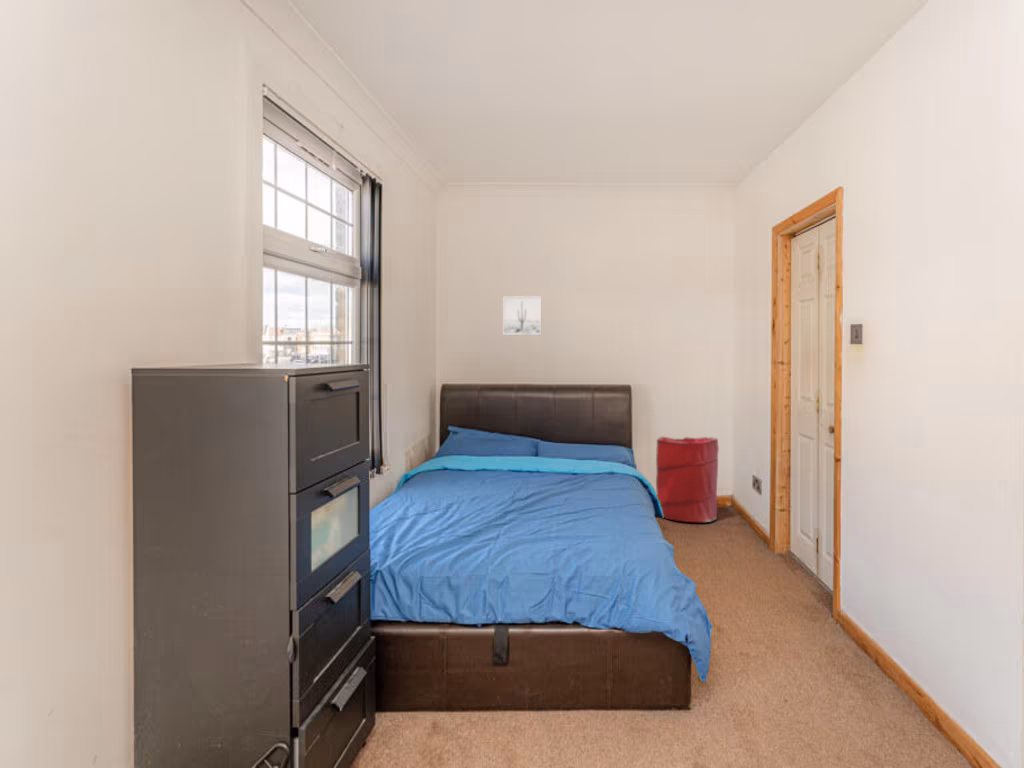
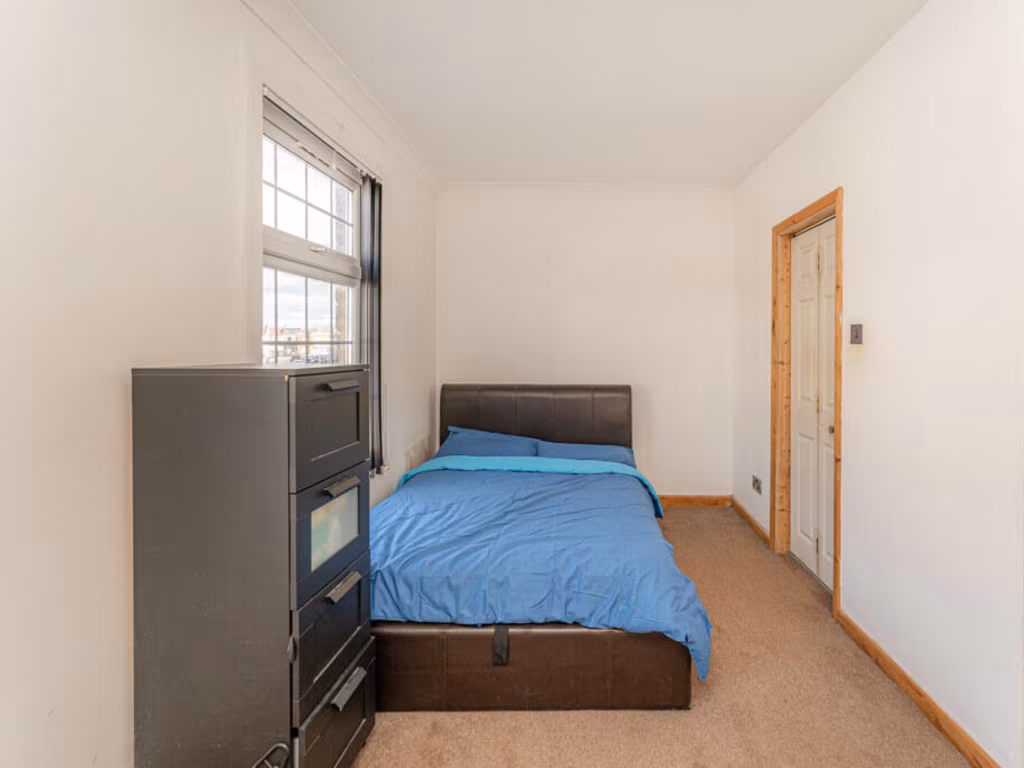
- laundry hamper (686, 475)
- wall art (522, 315)
